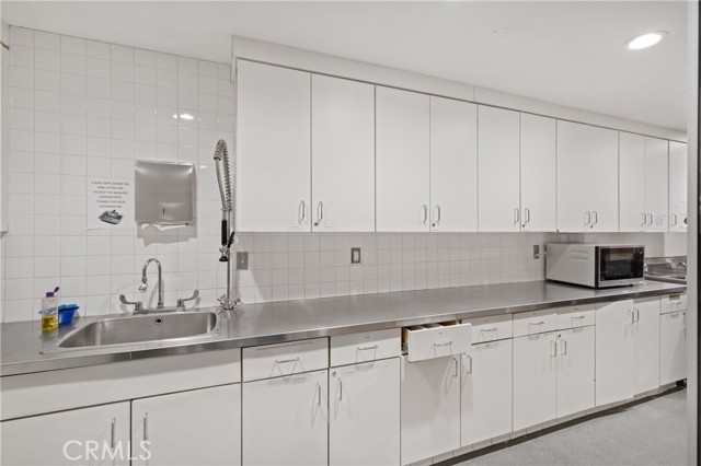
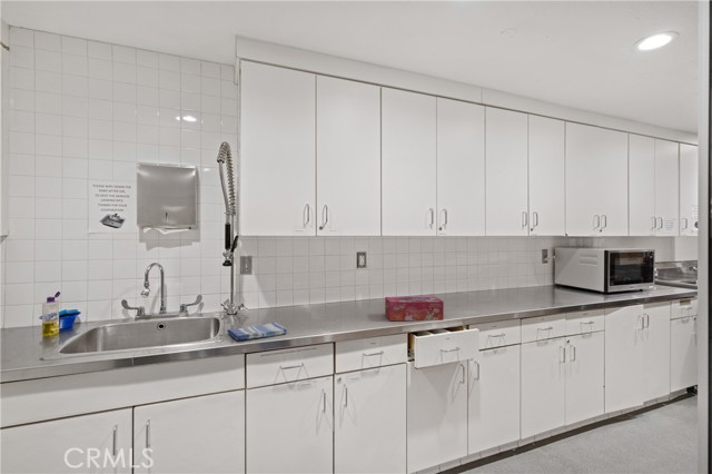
+ tissue box (413, 307)
+ dish towel (257, 330)
